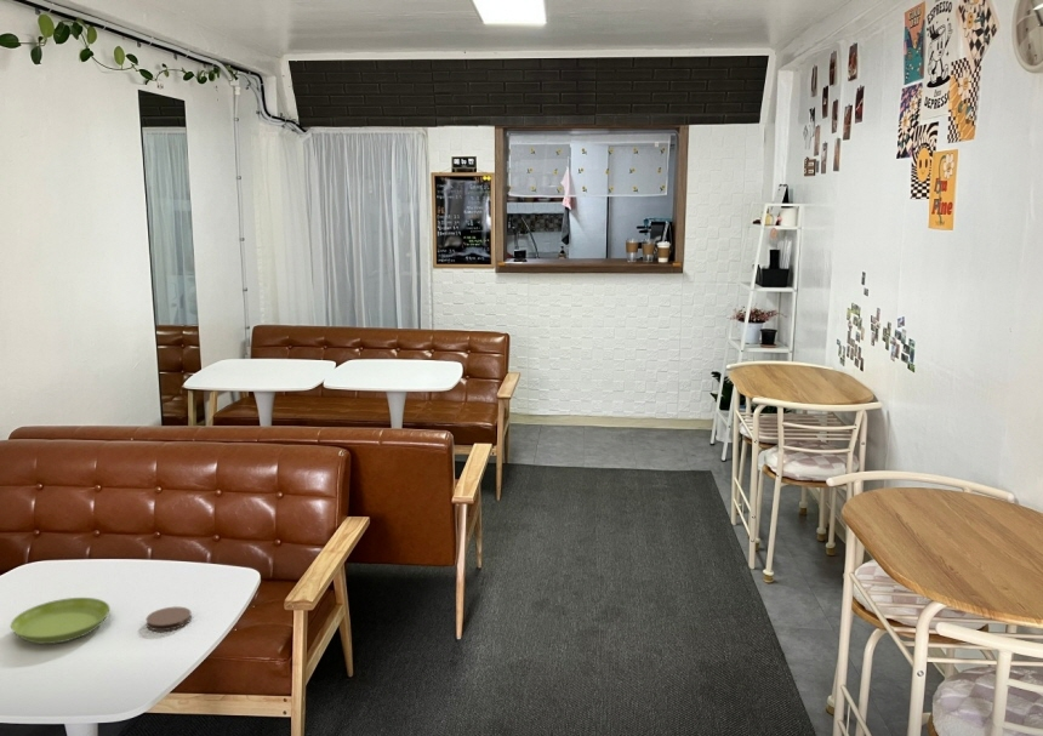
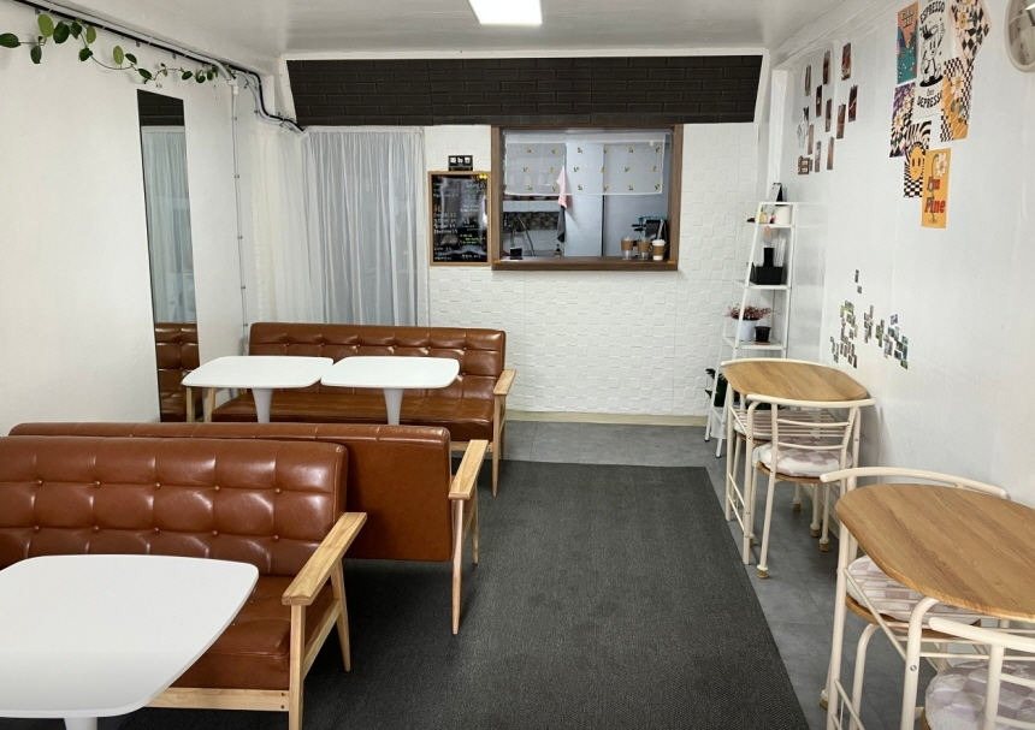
- saucer (62, 622)
- coaster (169, 618)
